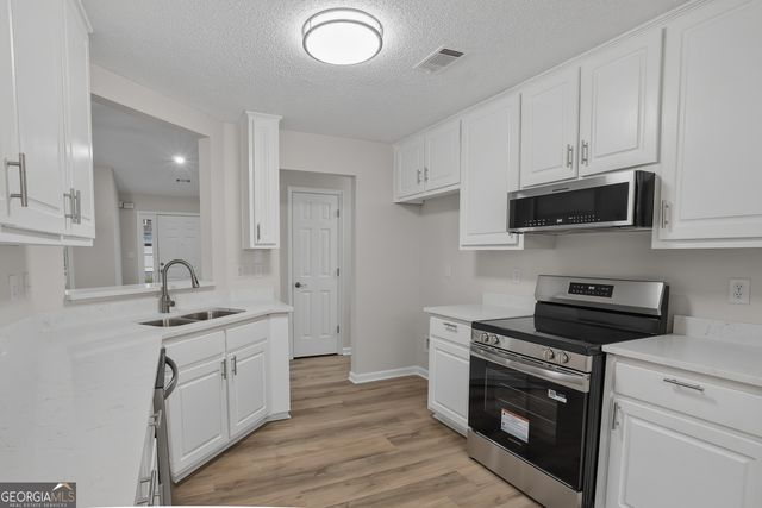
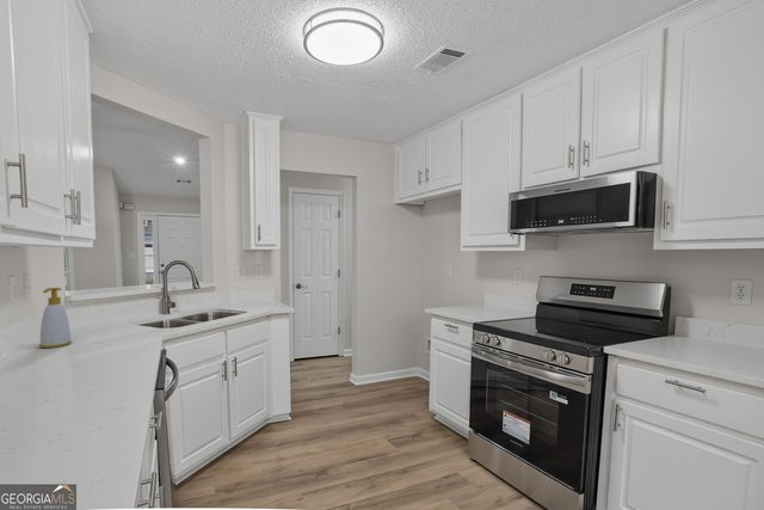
+ soap bottle (54, 315)
